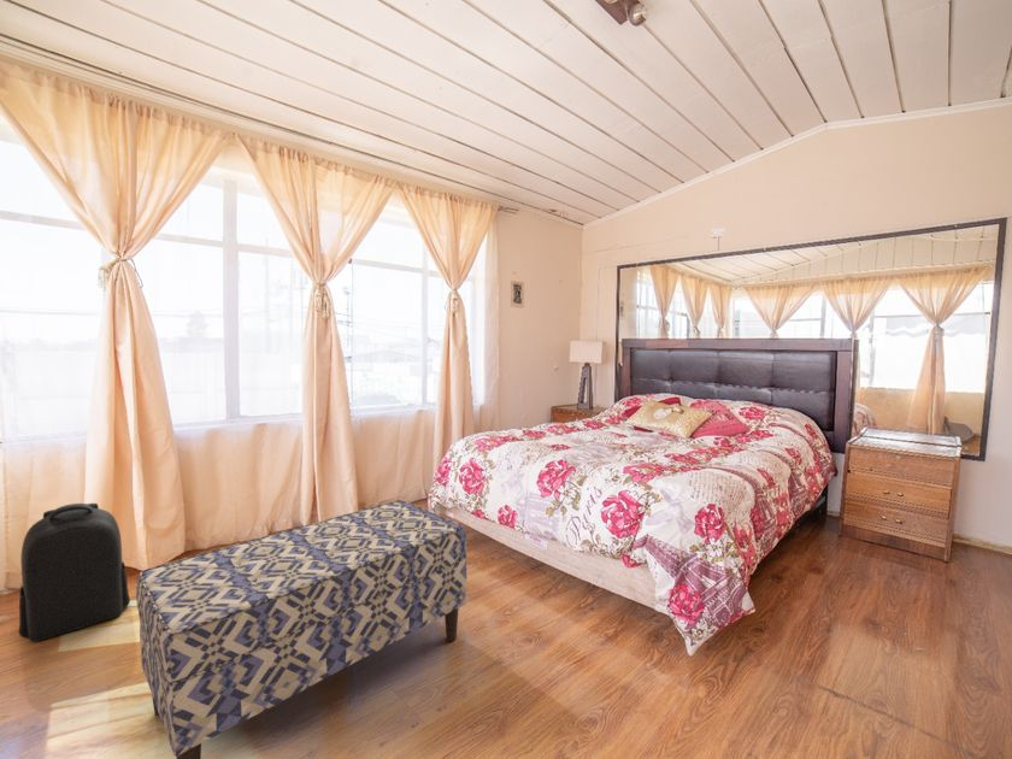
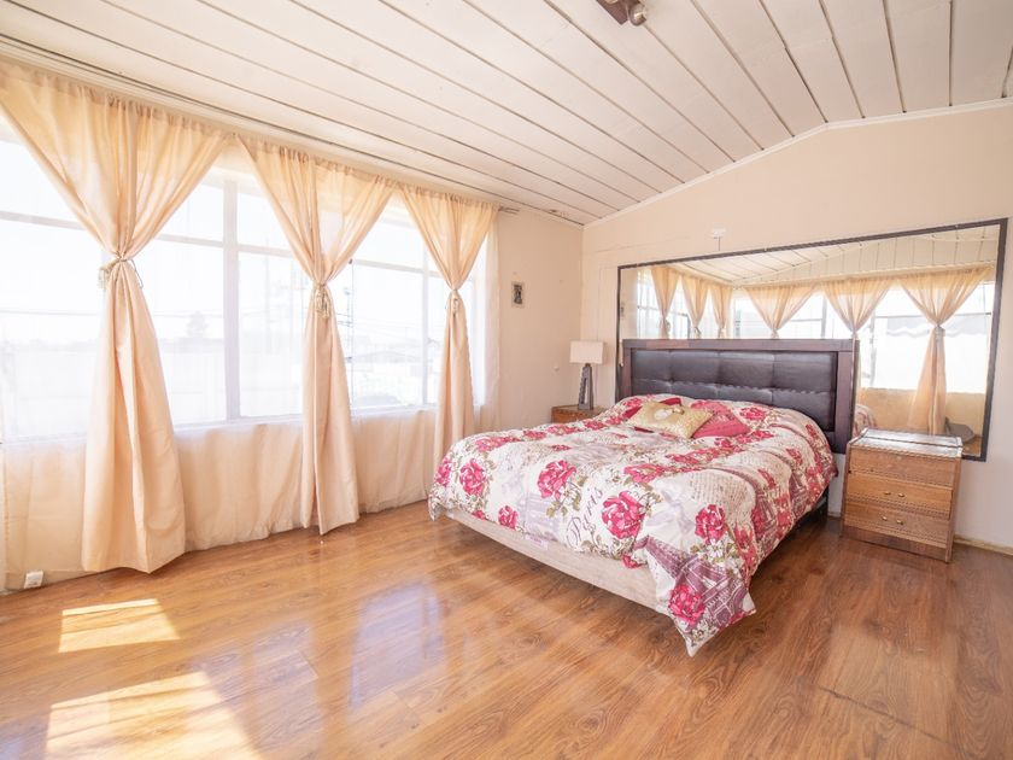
- bench (322, 608)
- backpack (73, 559)
